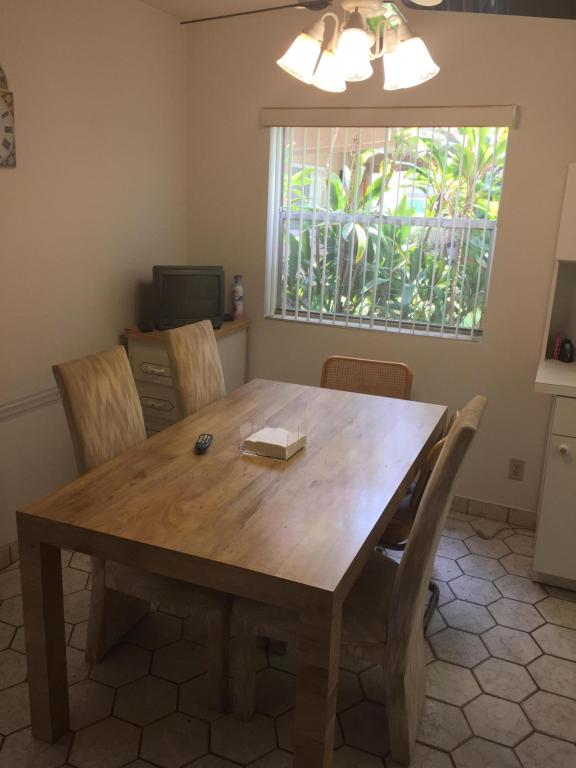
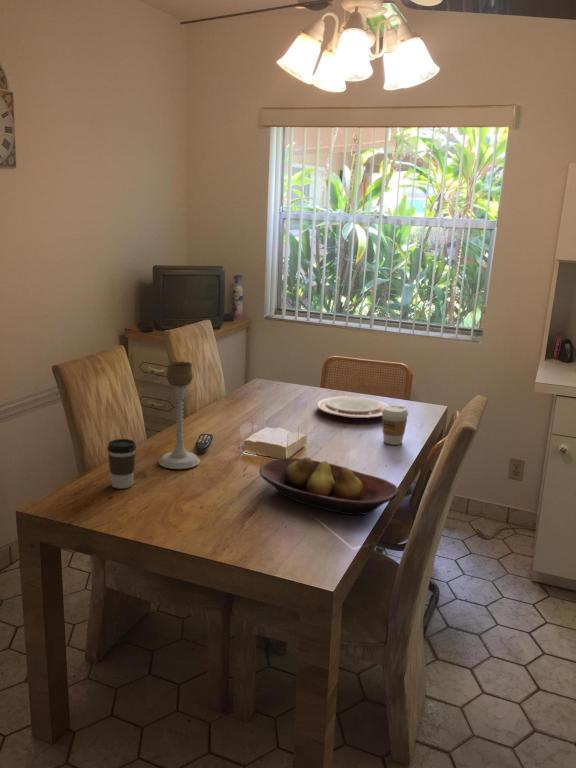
+ fruit bowl (326, 481)
+ candle holder (179, 413)
+ plate (353, 408)
+ coffee cup (393, 424)
+ coffee cup (122, 463)
